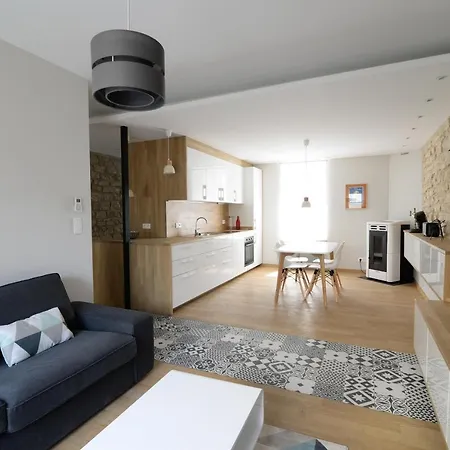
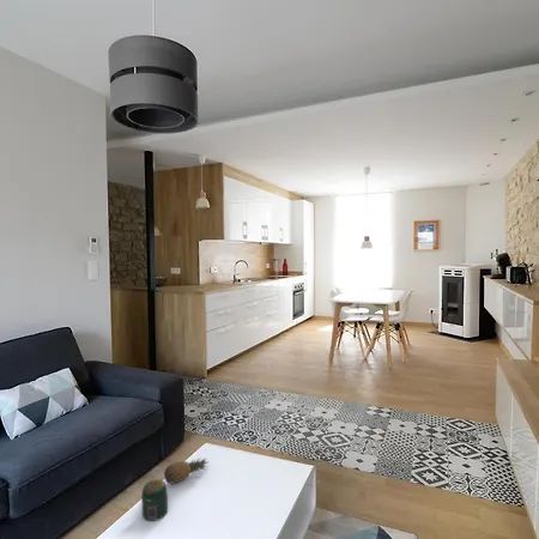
+ fruit (187, 467)
+ jar (155, 498)
